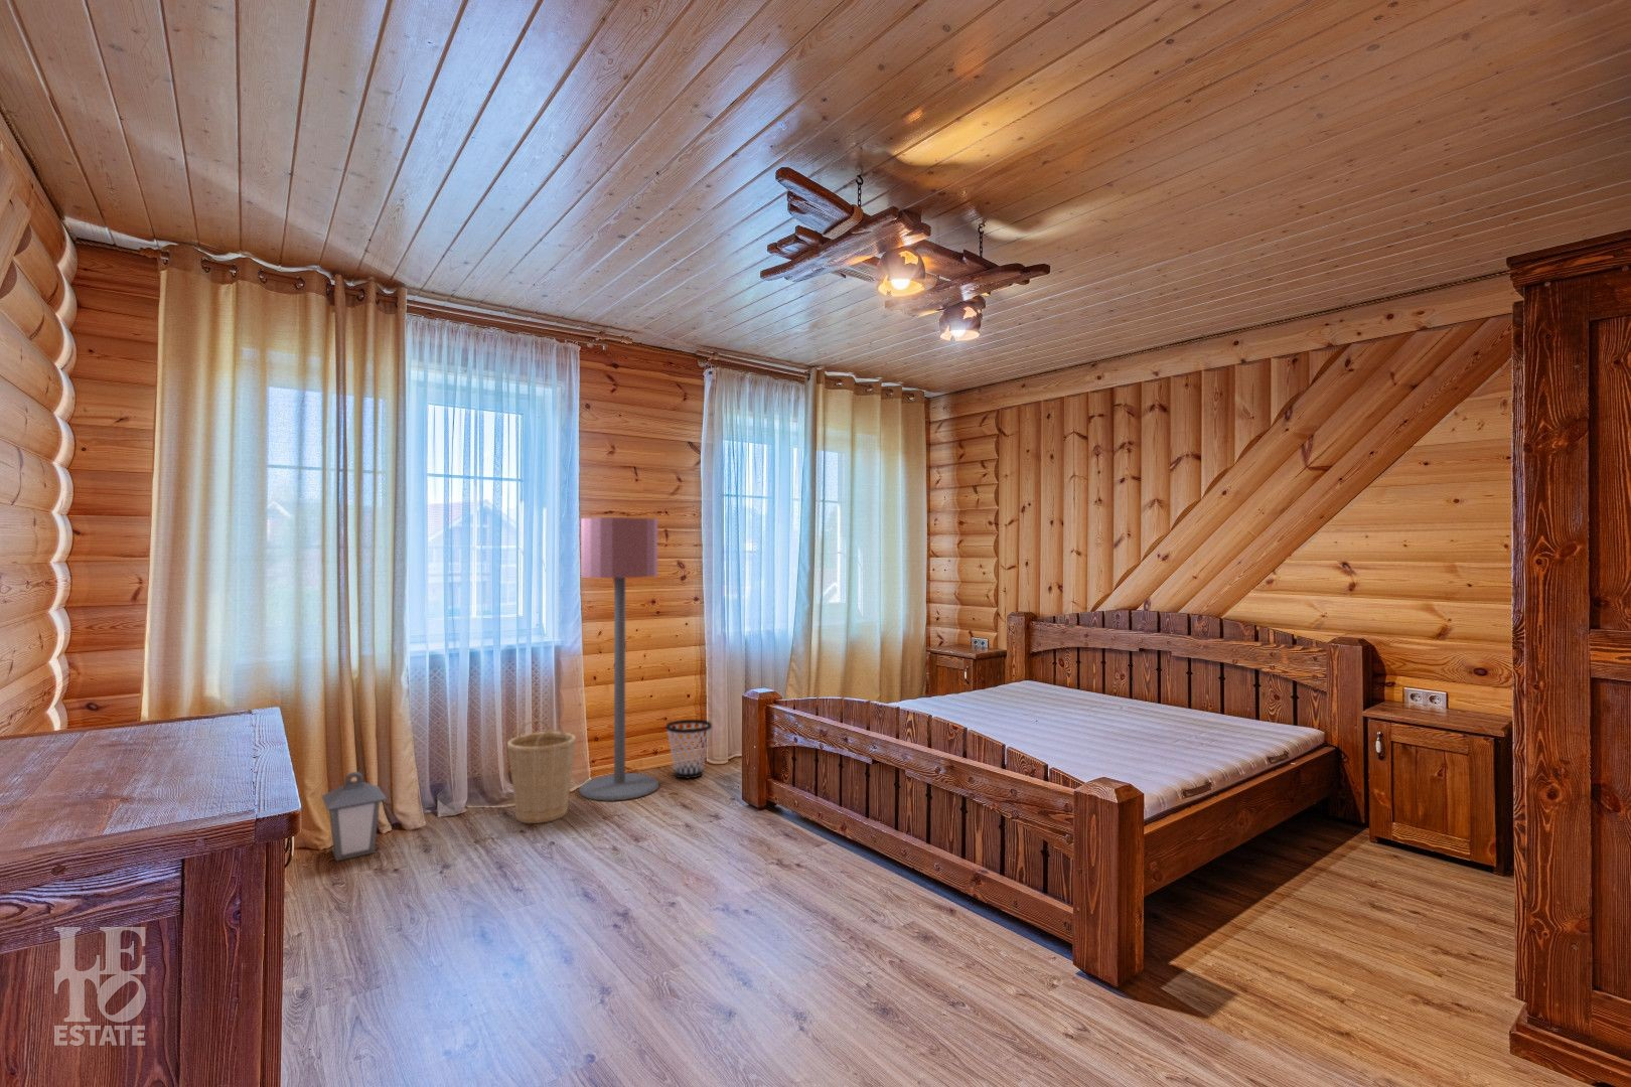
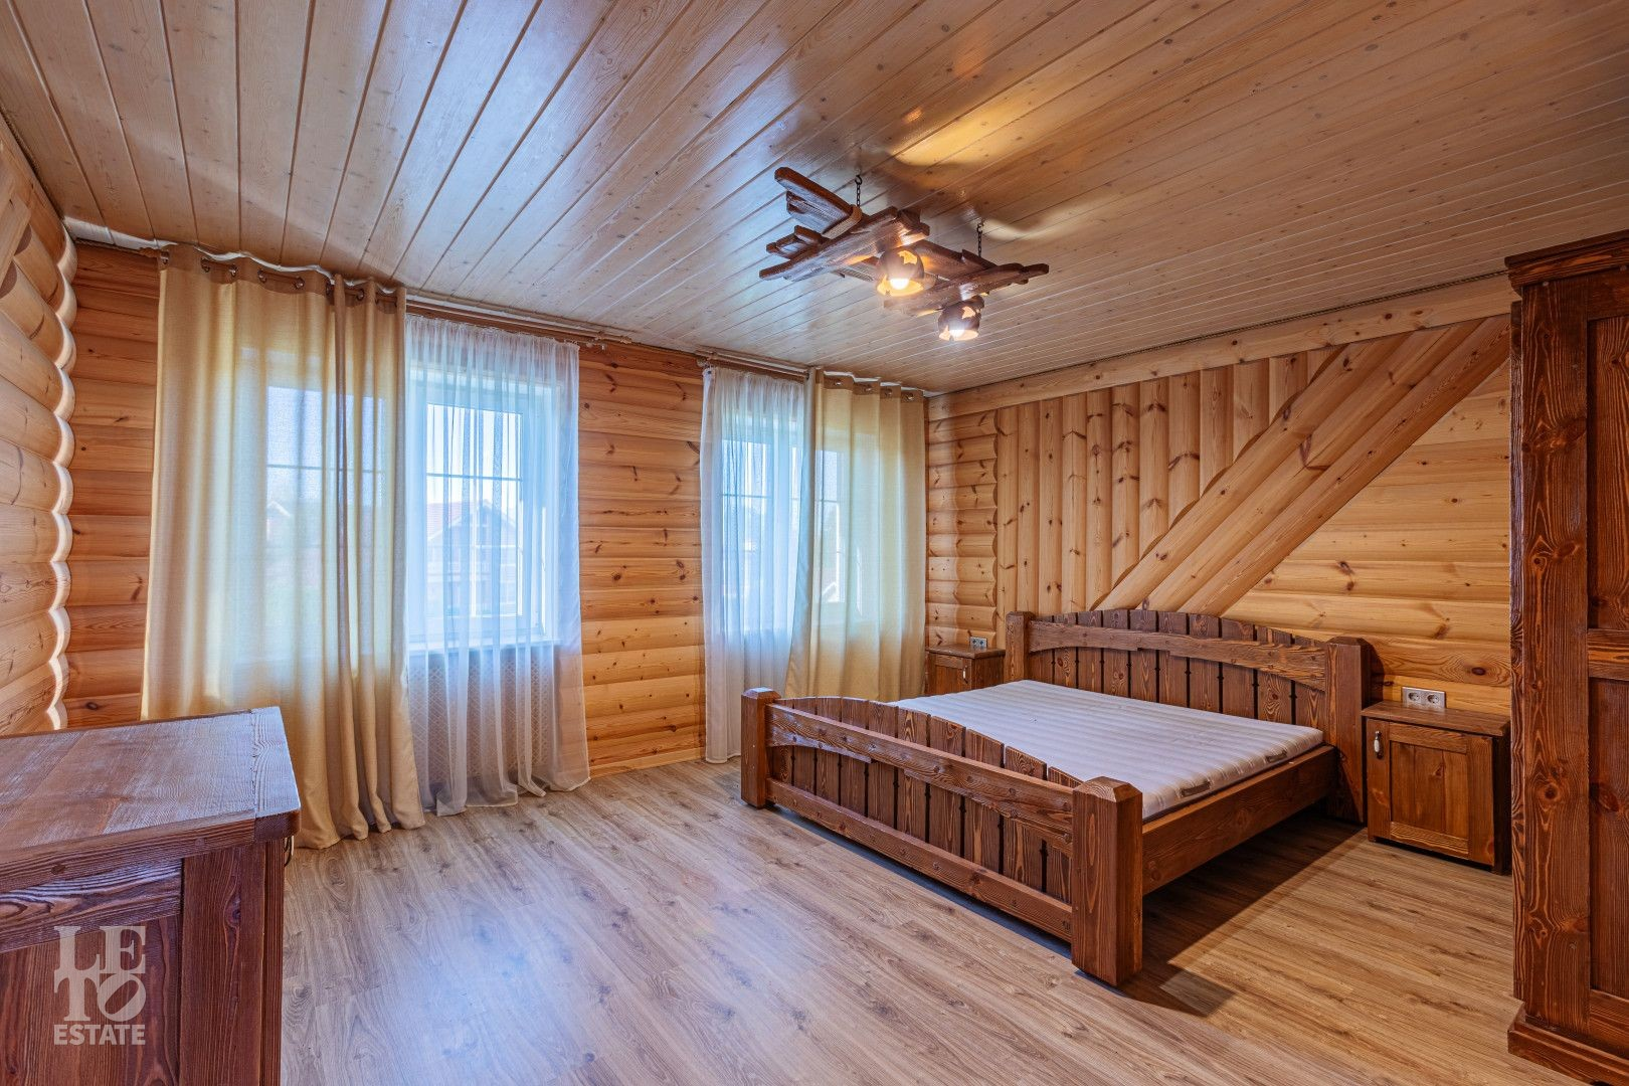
- wastebasket (689, 750)
- lantern (353, 812)
- basket (541, 769)
- floor lamp (619, 653)
